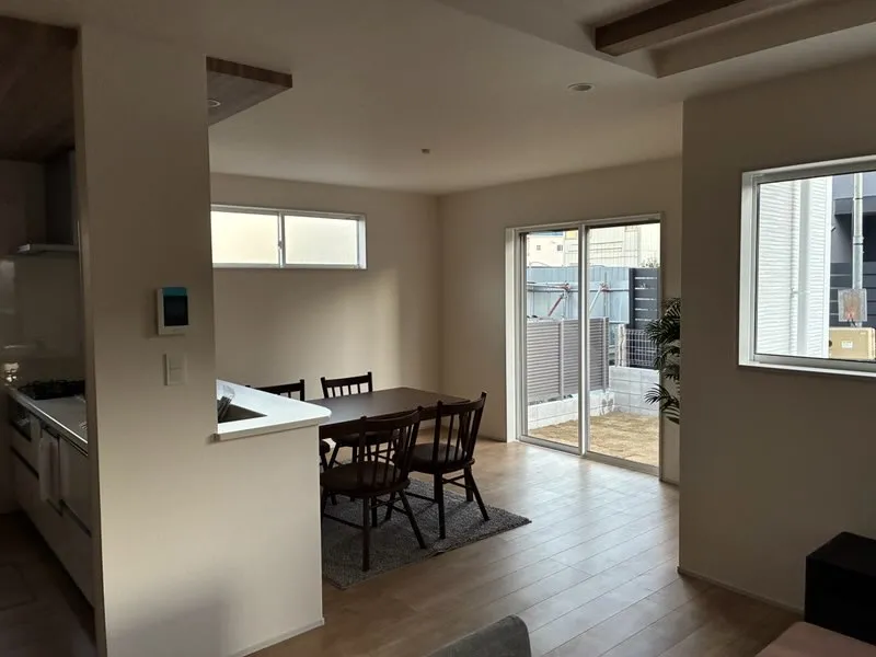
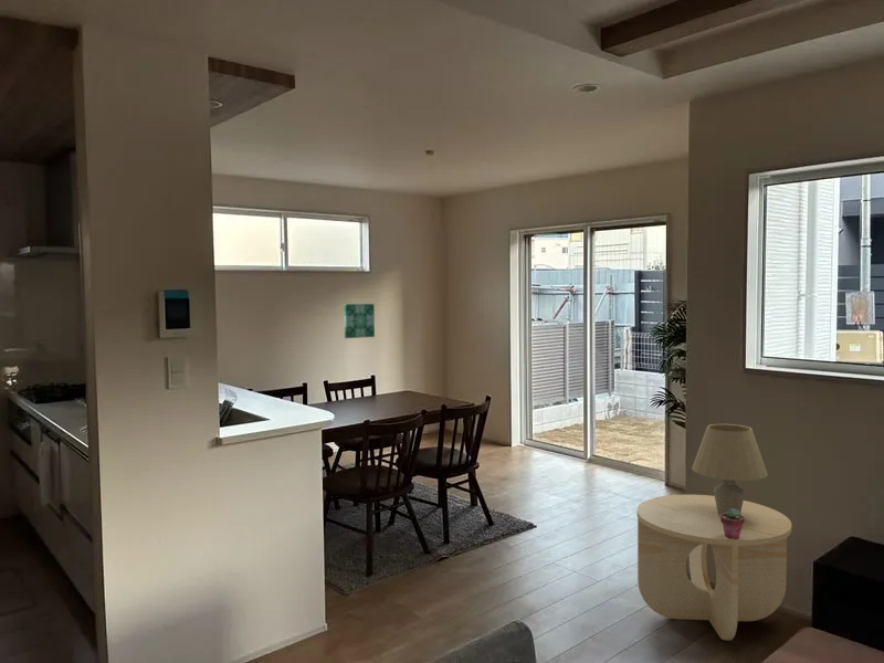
+ potted succulent (732, 522)
+ side table (706, 567)
+ wall art (359, 320)
+ table lamp (728, 471)
